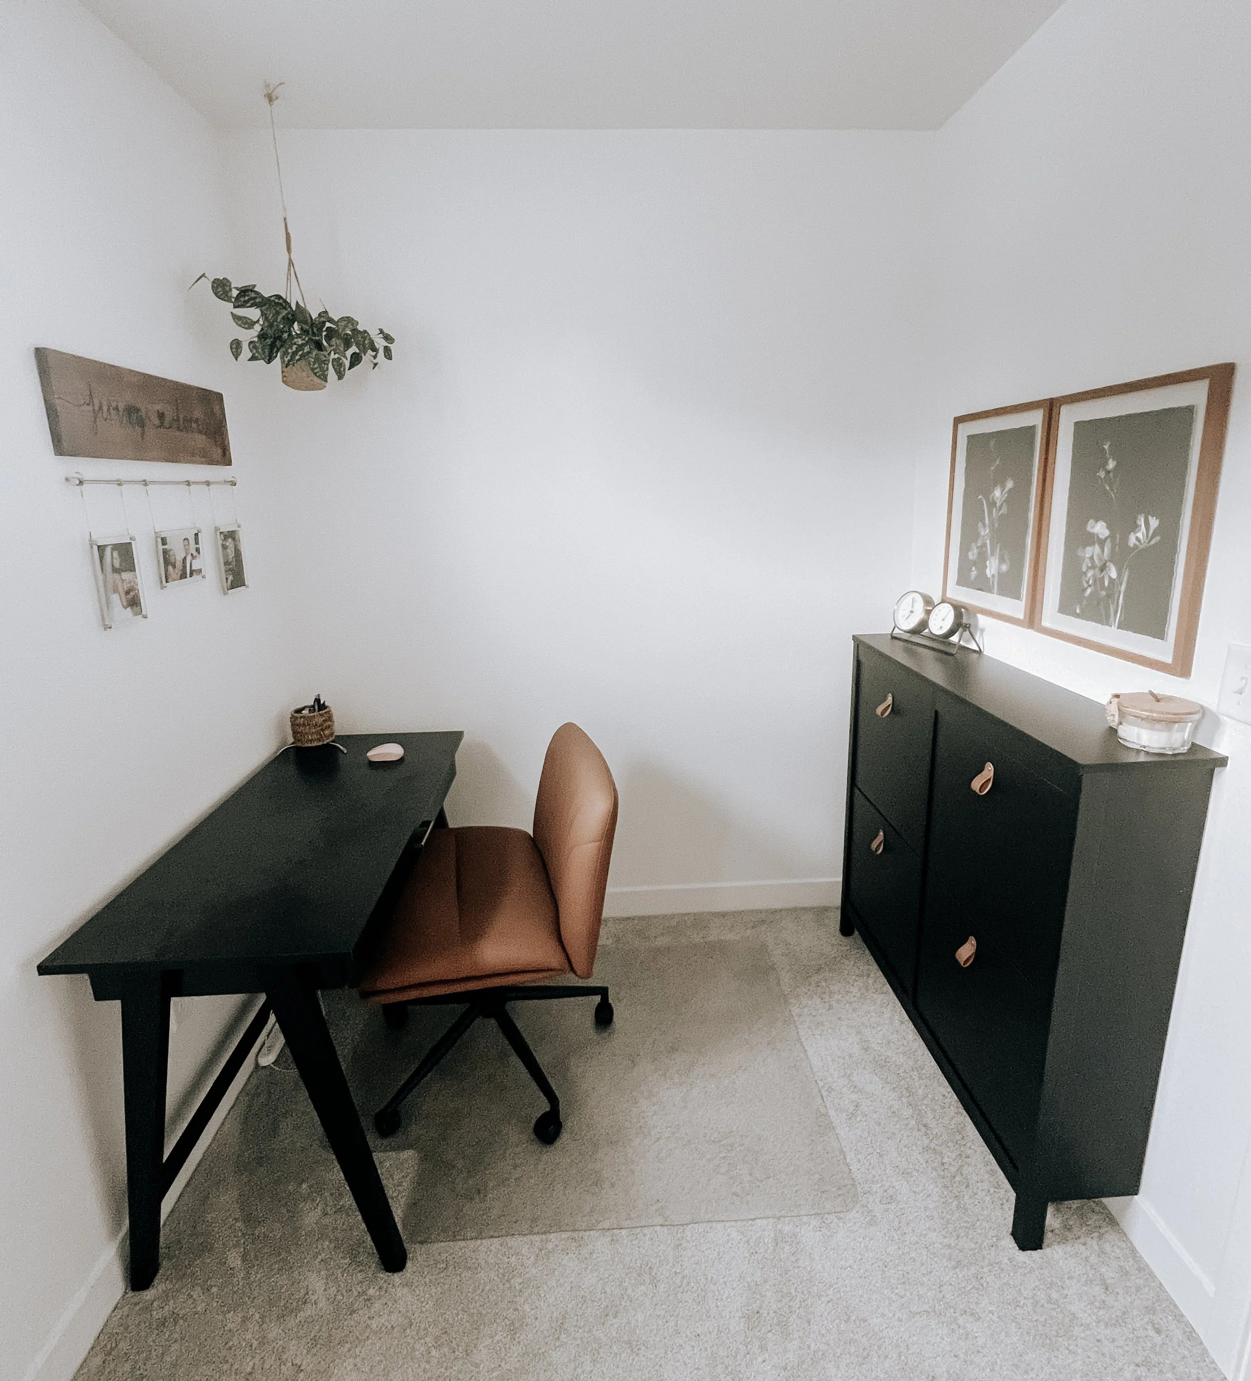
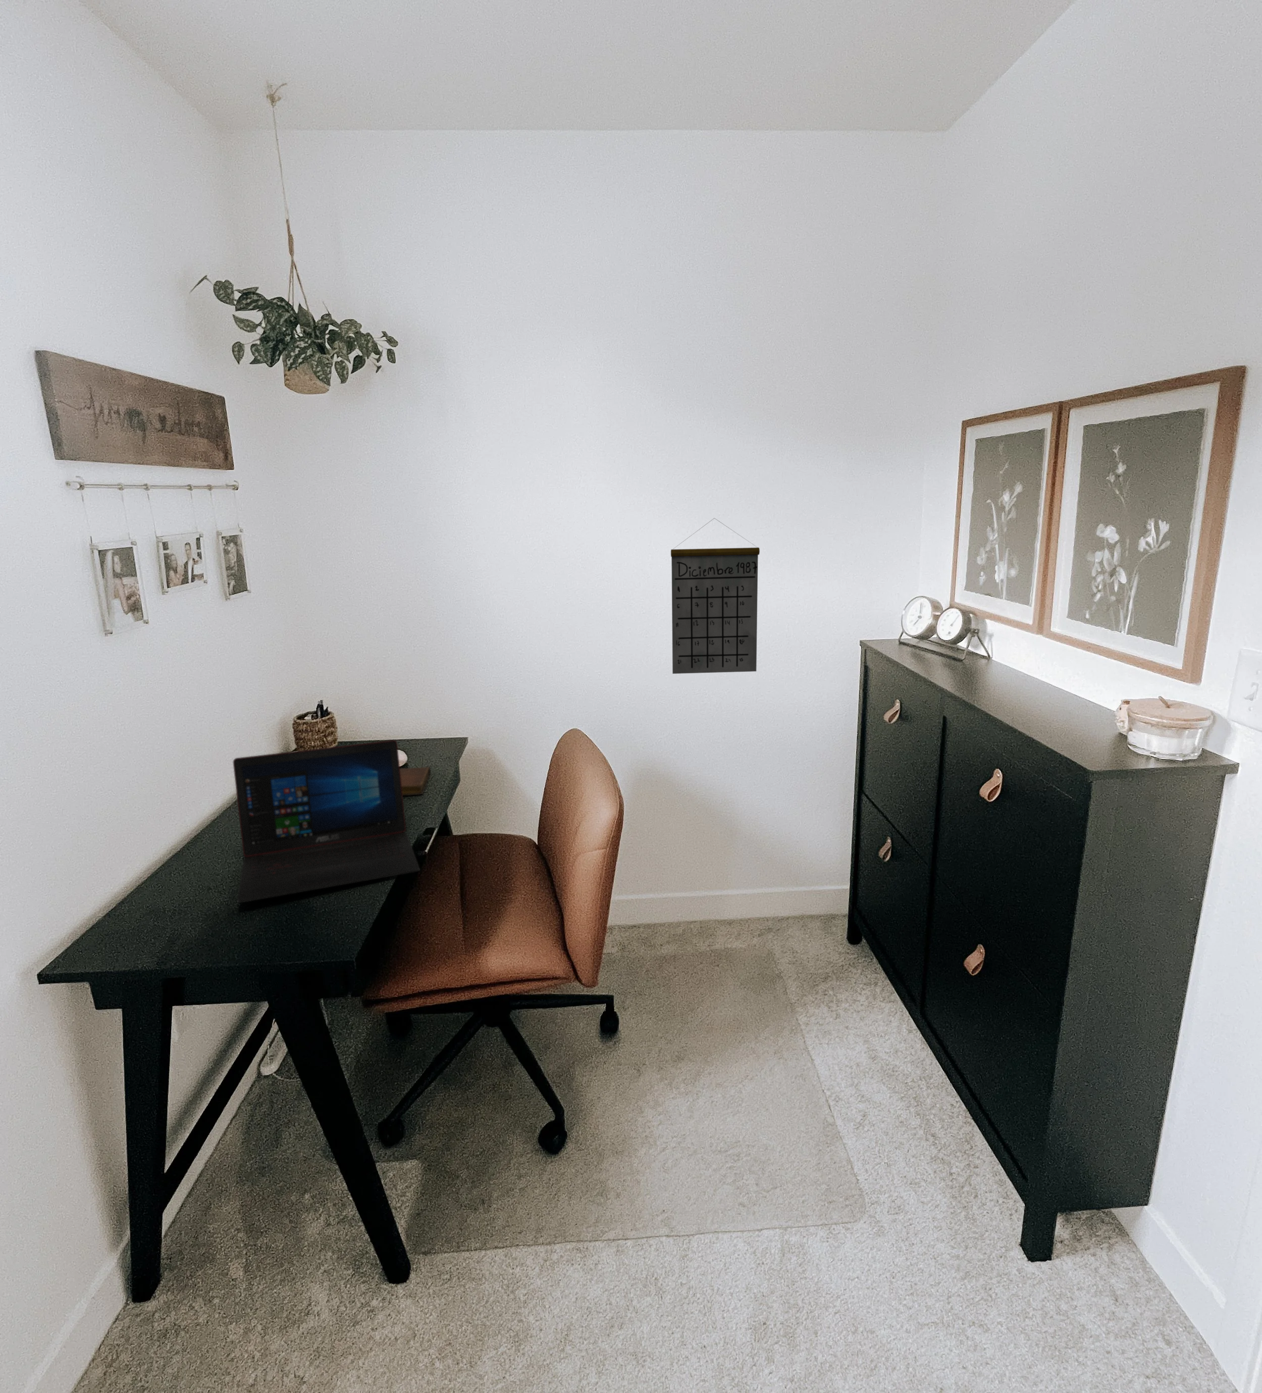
+ laptop (324, 814)
+ notebook (400, 780)
+ calendar (715, 597)
